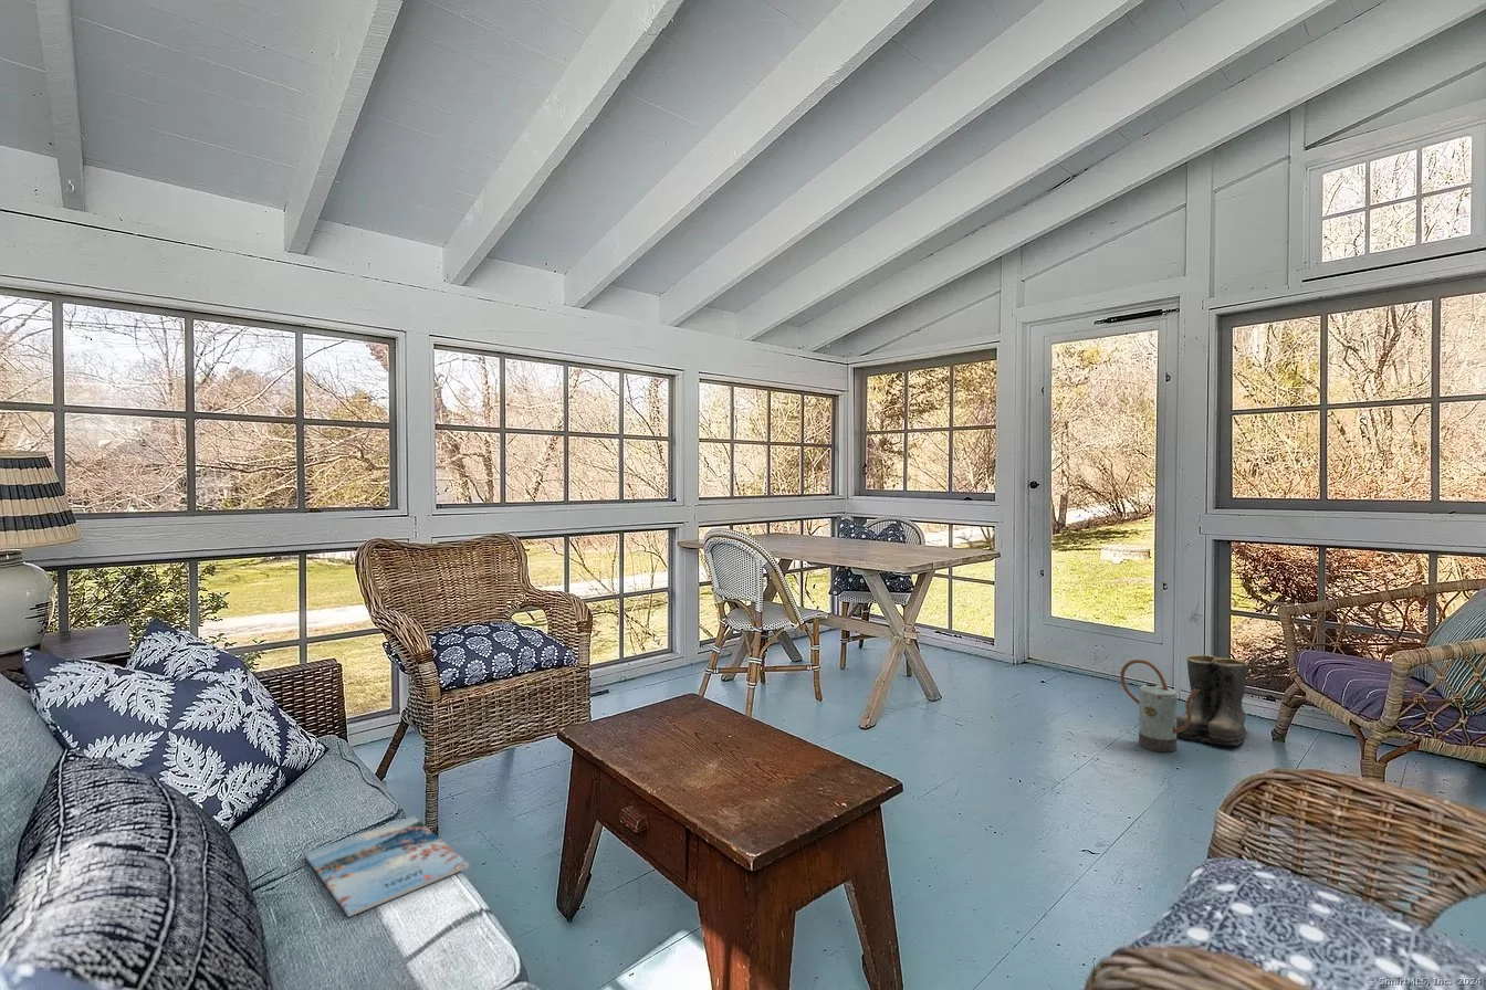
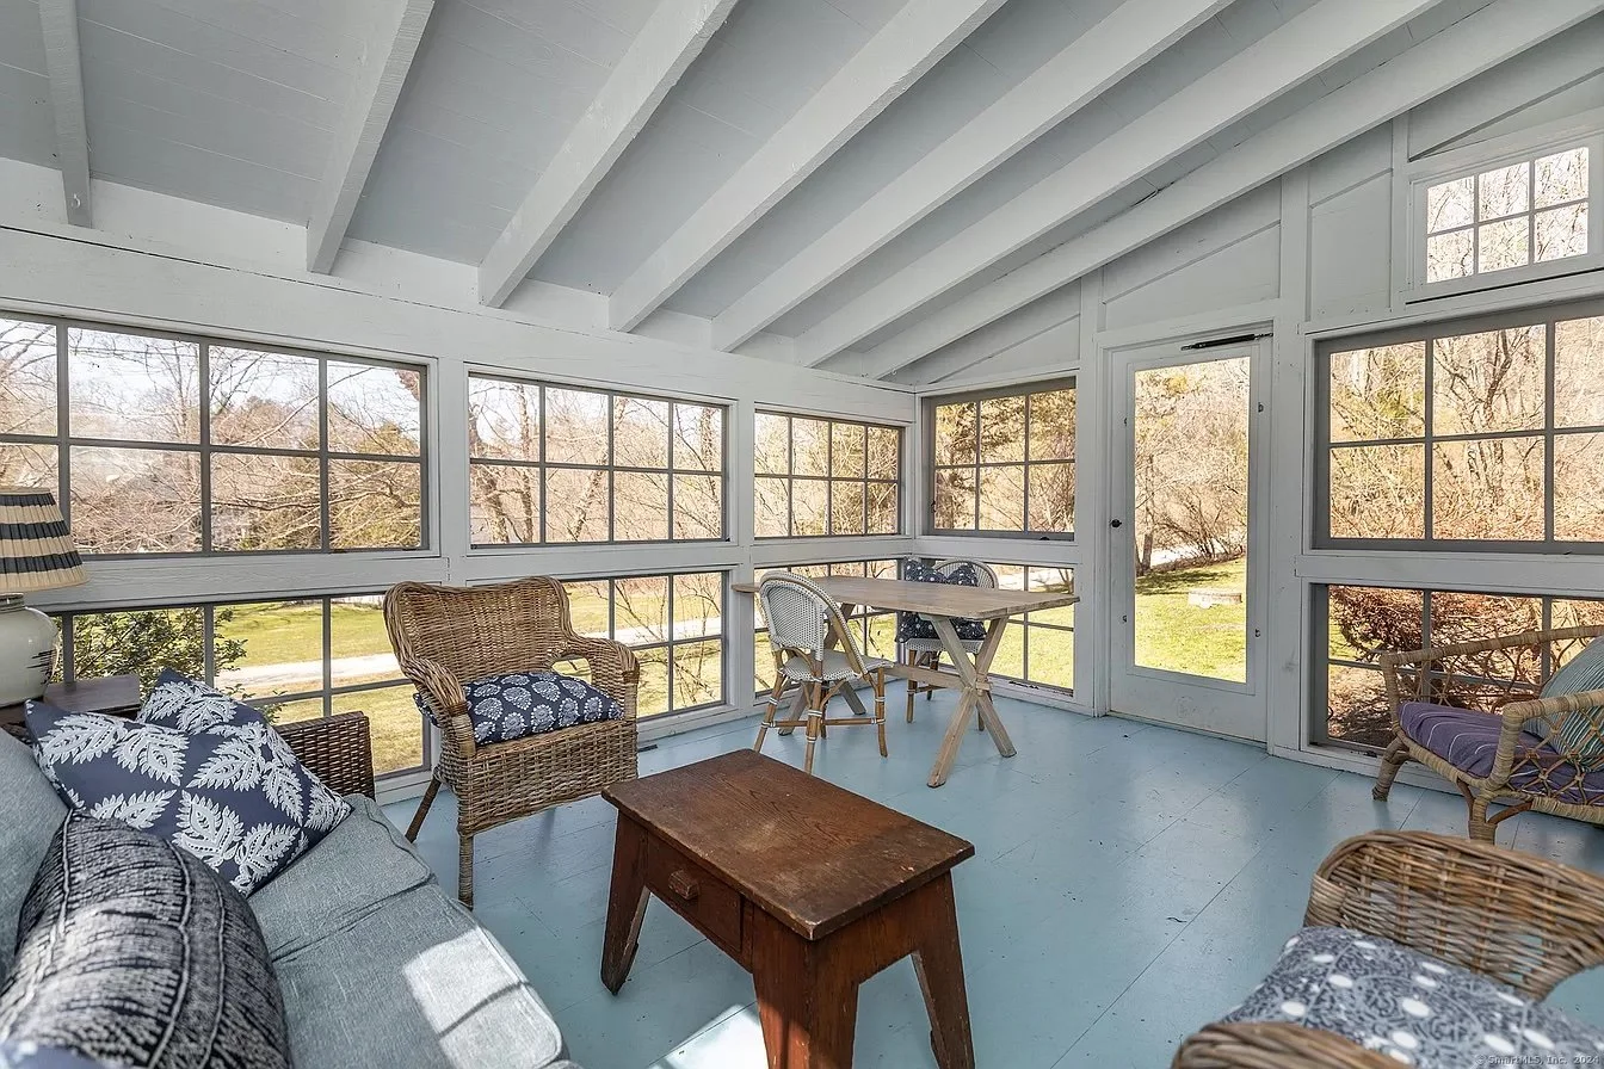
- boots (1211, 697)
- magazine (385, 860)
- watering can (1158, 704)
